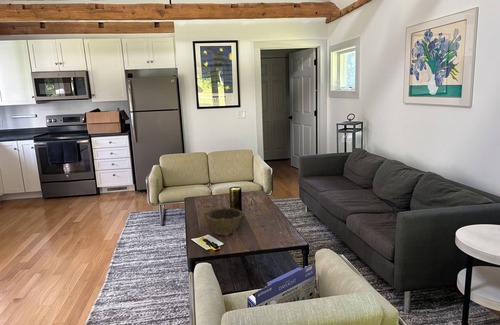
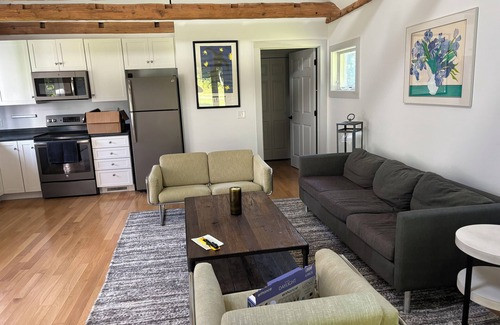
- bowl (224, 222)
